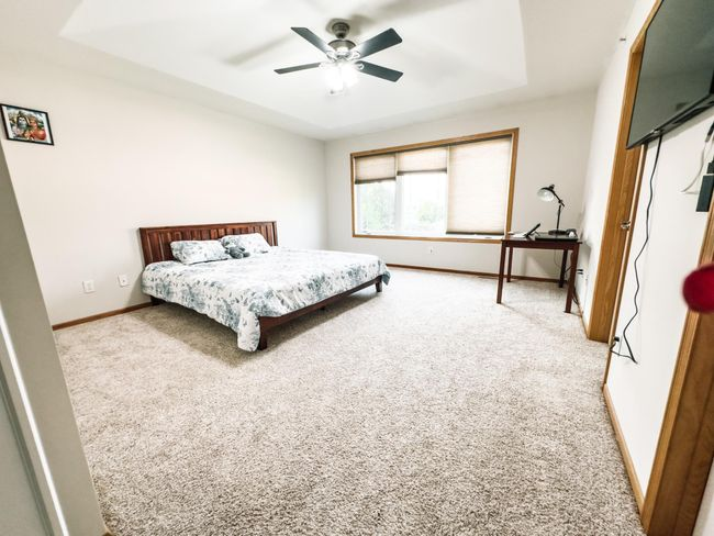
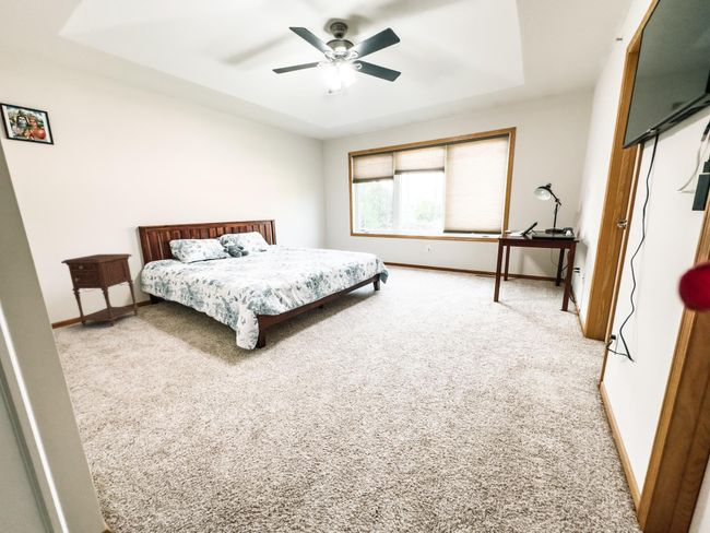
+ nightstand (105, 288)
